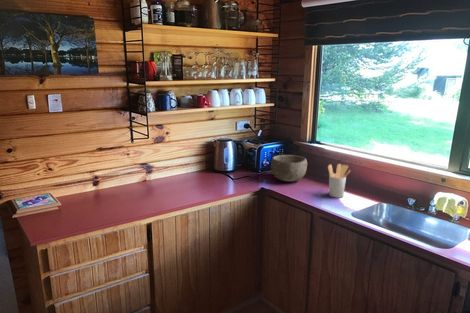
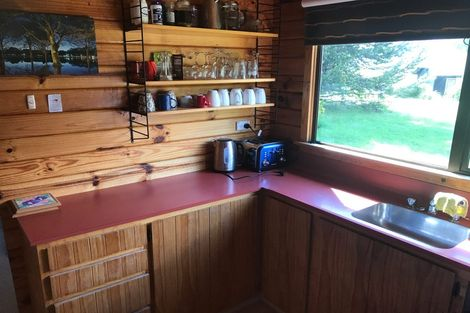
- utensil holder (338, 179)
- bowl (289, 169)
